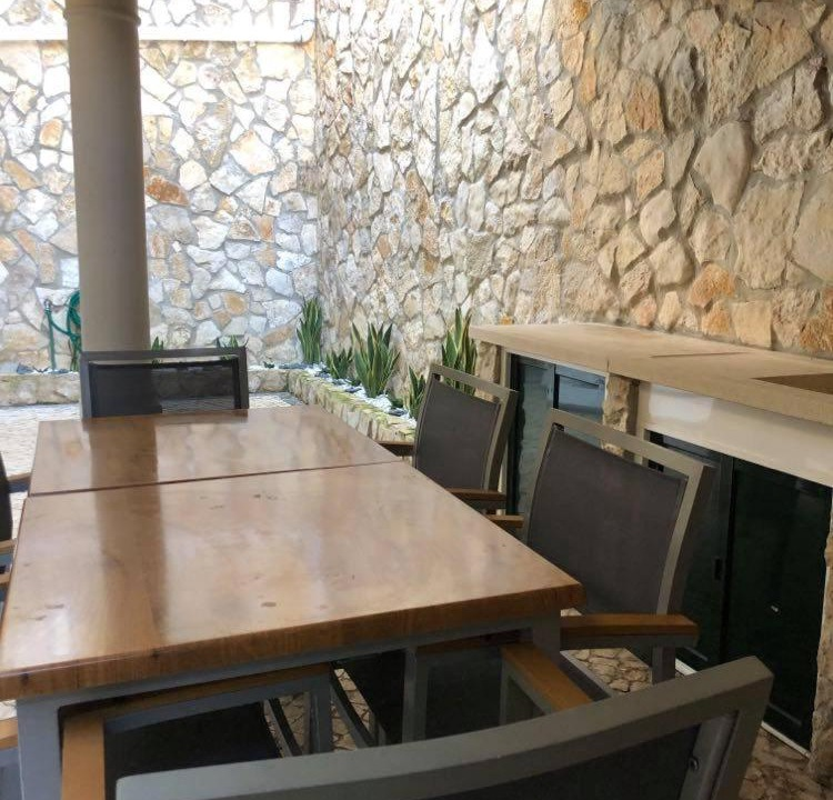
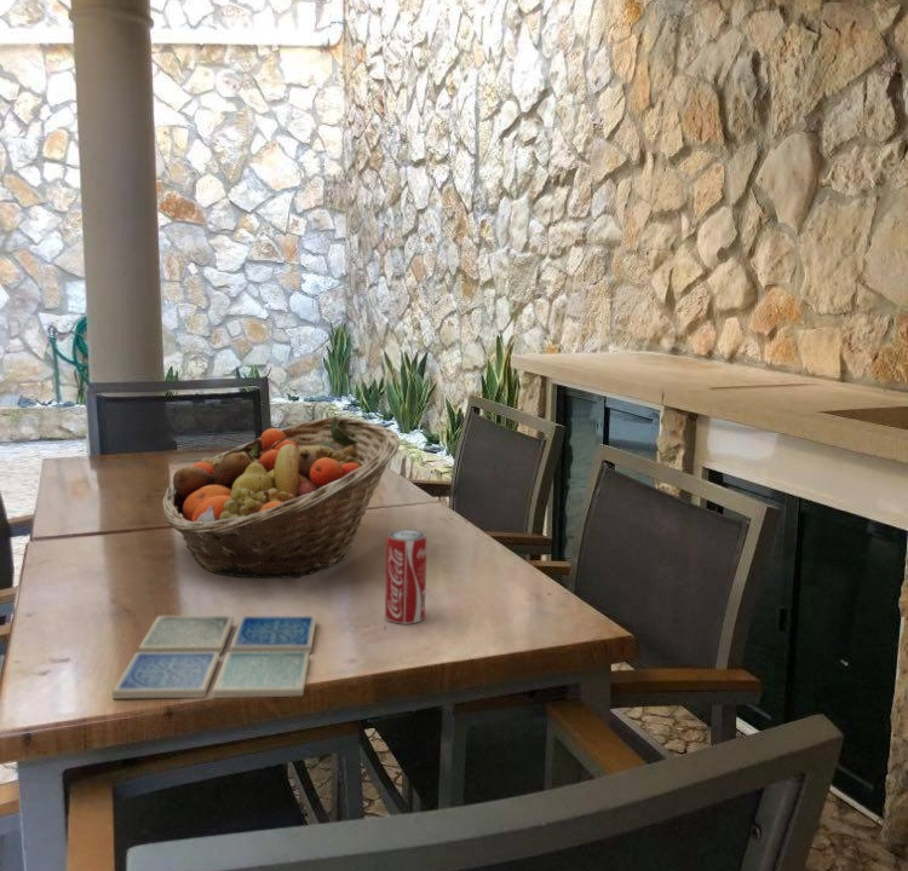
+ beverage can (406, 575)
+ drink coaster (226, 652)
+ fruit basket (281, 489)
